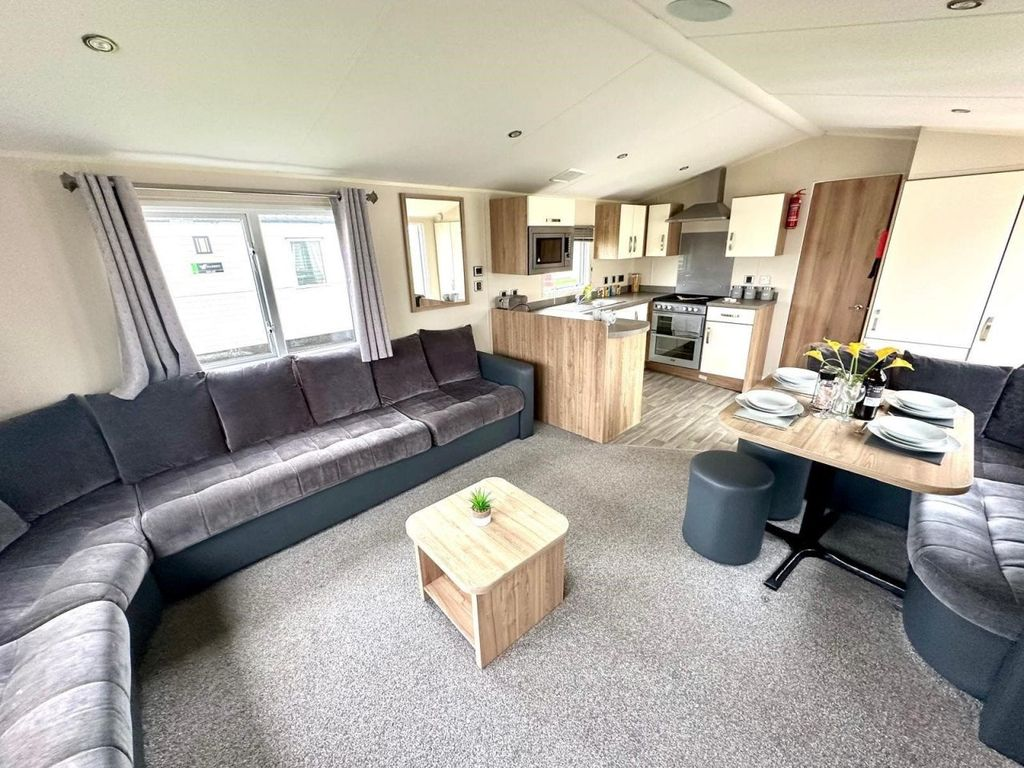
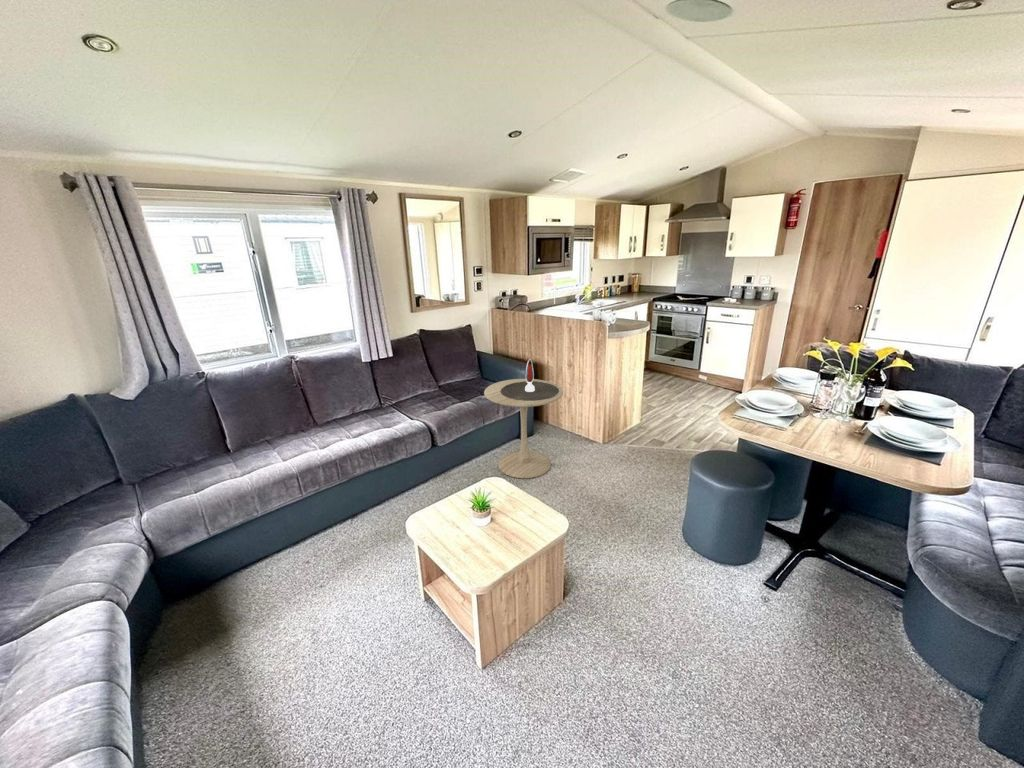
+ side table (523, 428)
+ table lamp (529, 374)
